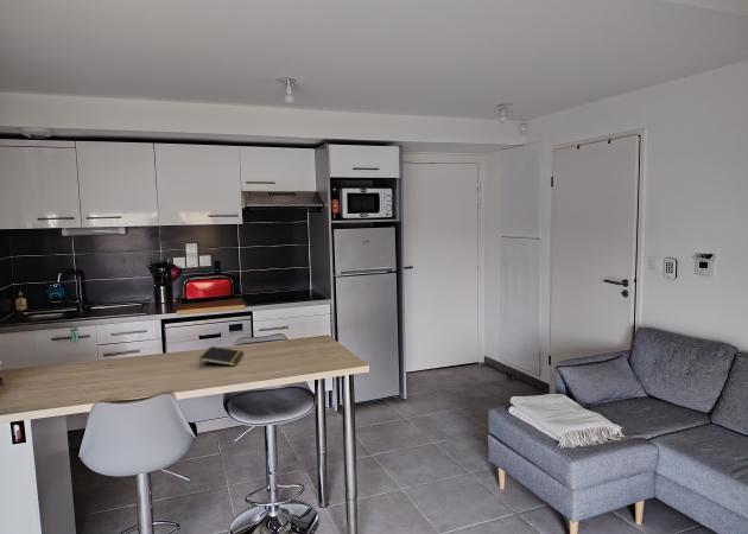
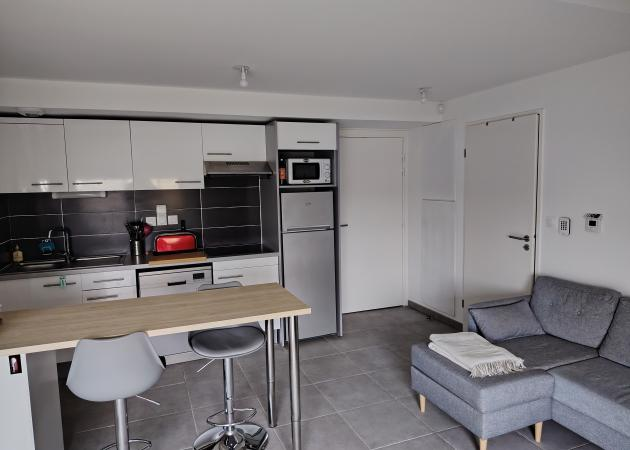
- notepad (222, 355)
